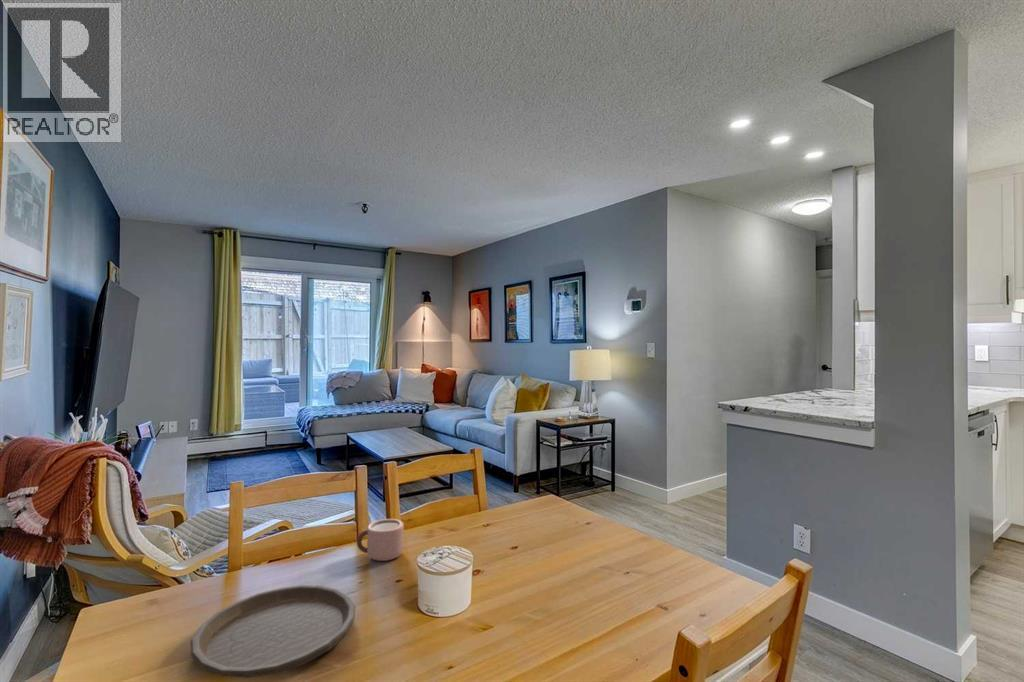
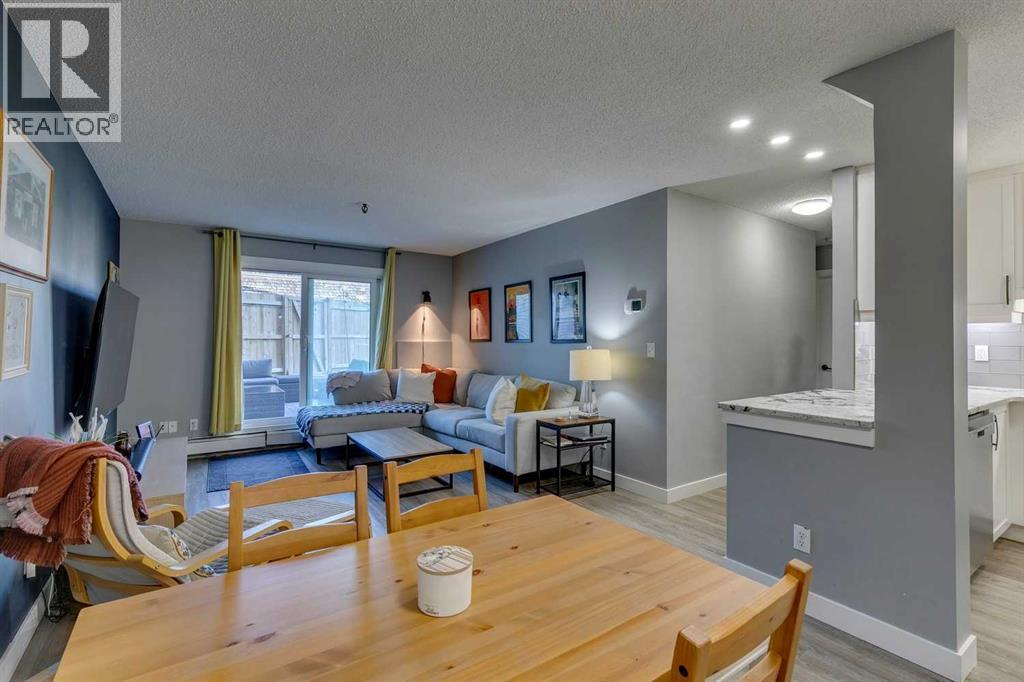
- plate (278, 627)
- mug (380, 540)
